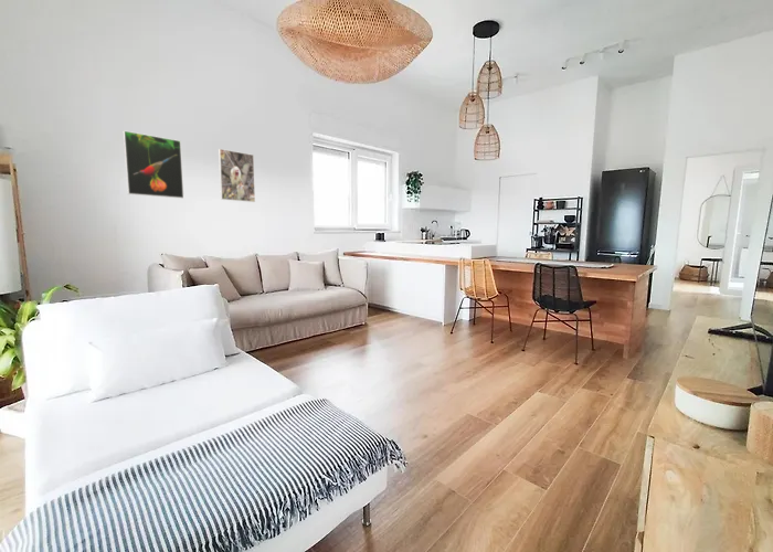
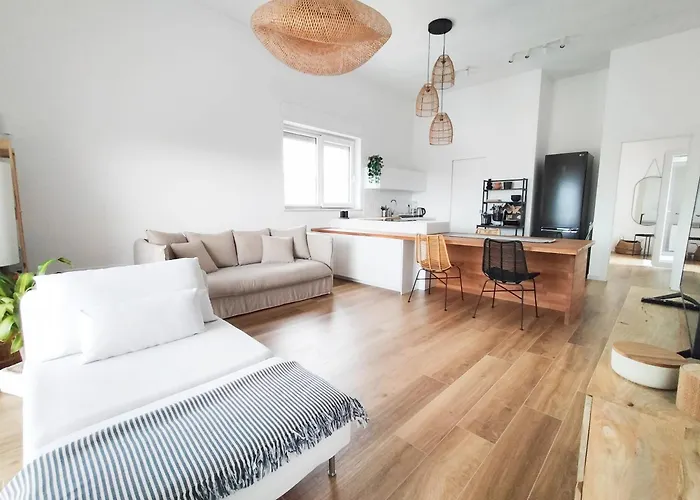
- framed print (237, 176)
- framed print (155, 166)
